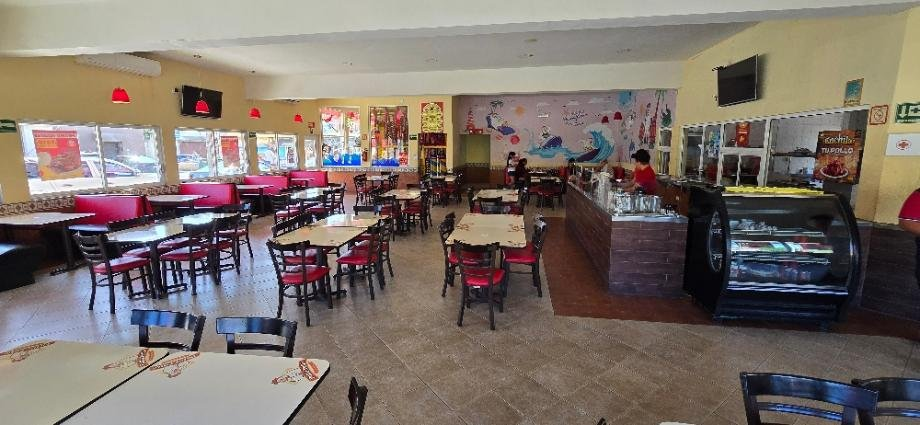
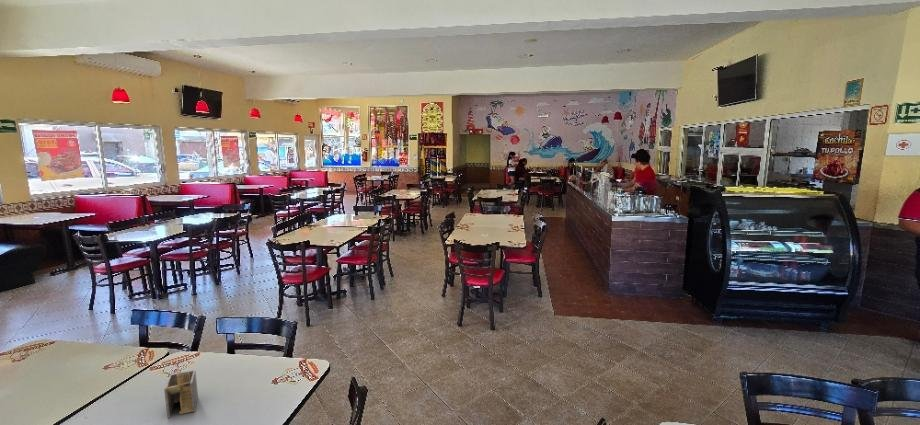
+ napkin holder (181, 388)
